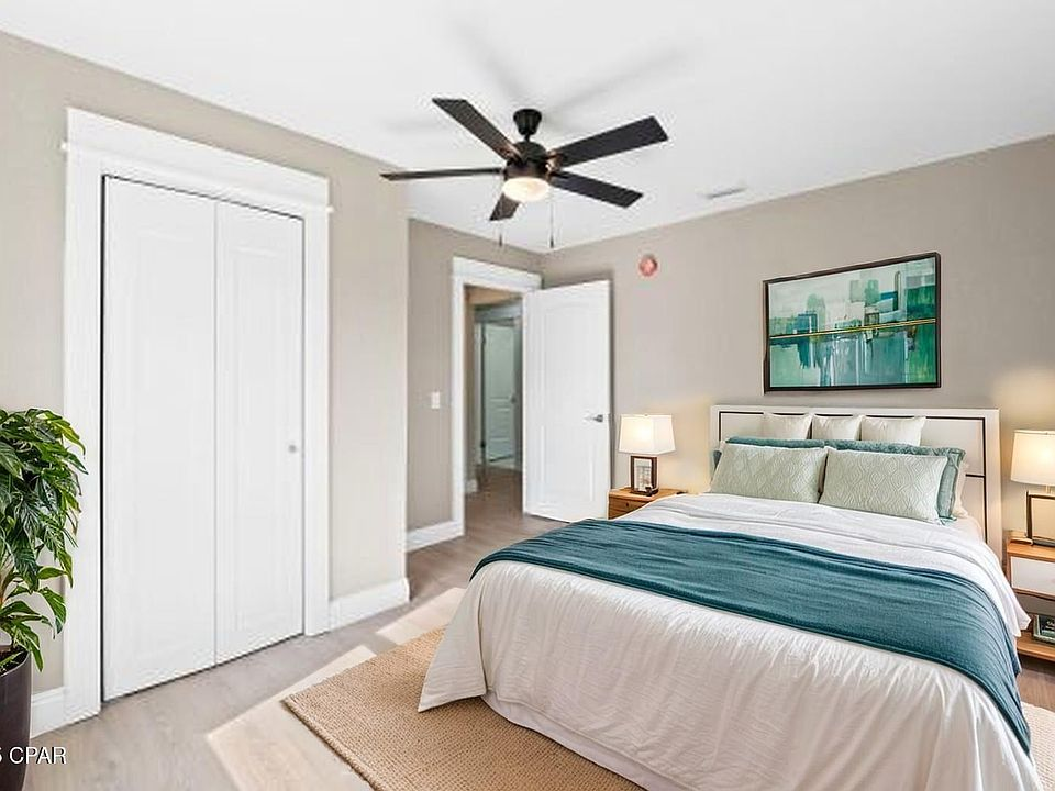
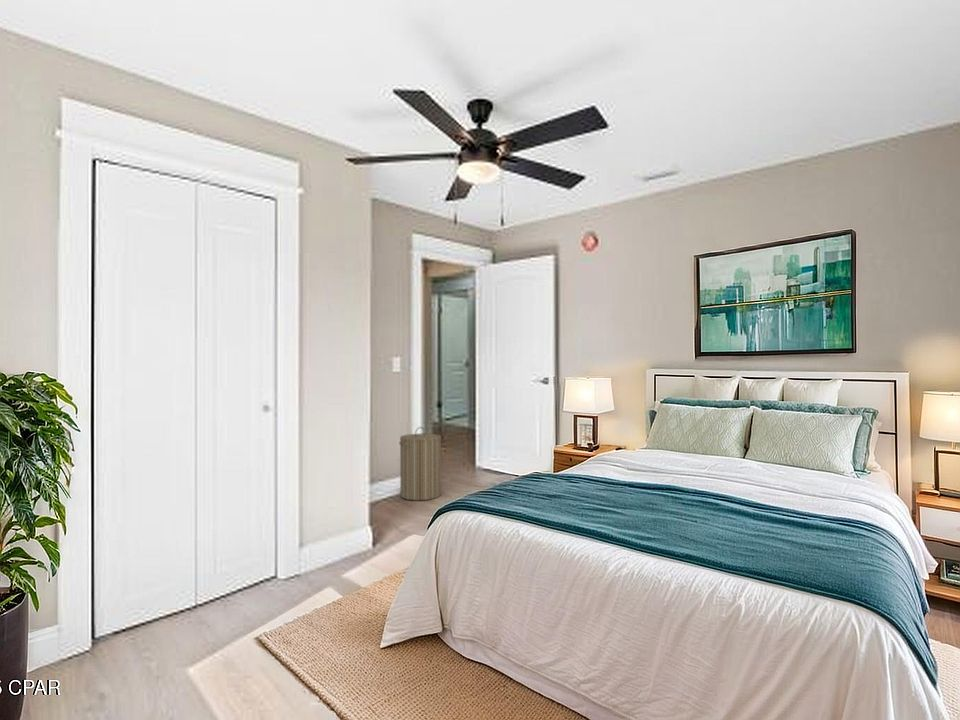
+ laundry hamper (420, 461)
